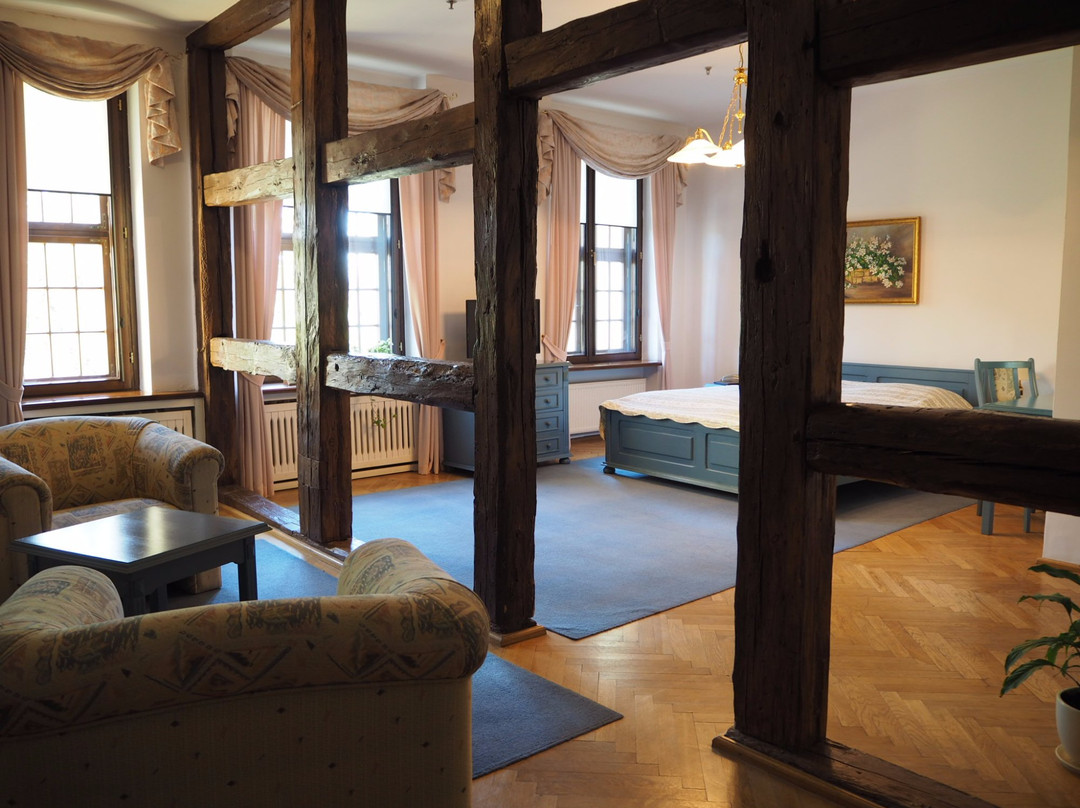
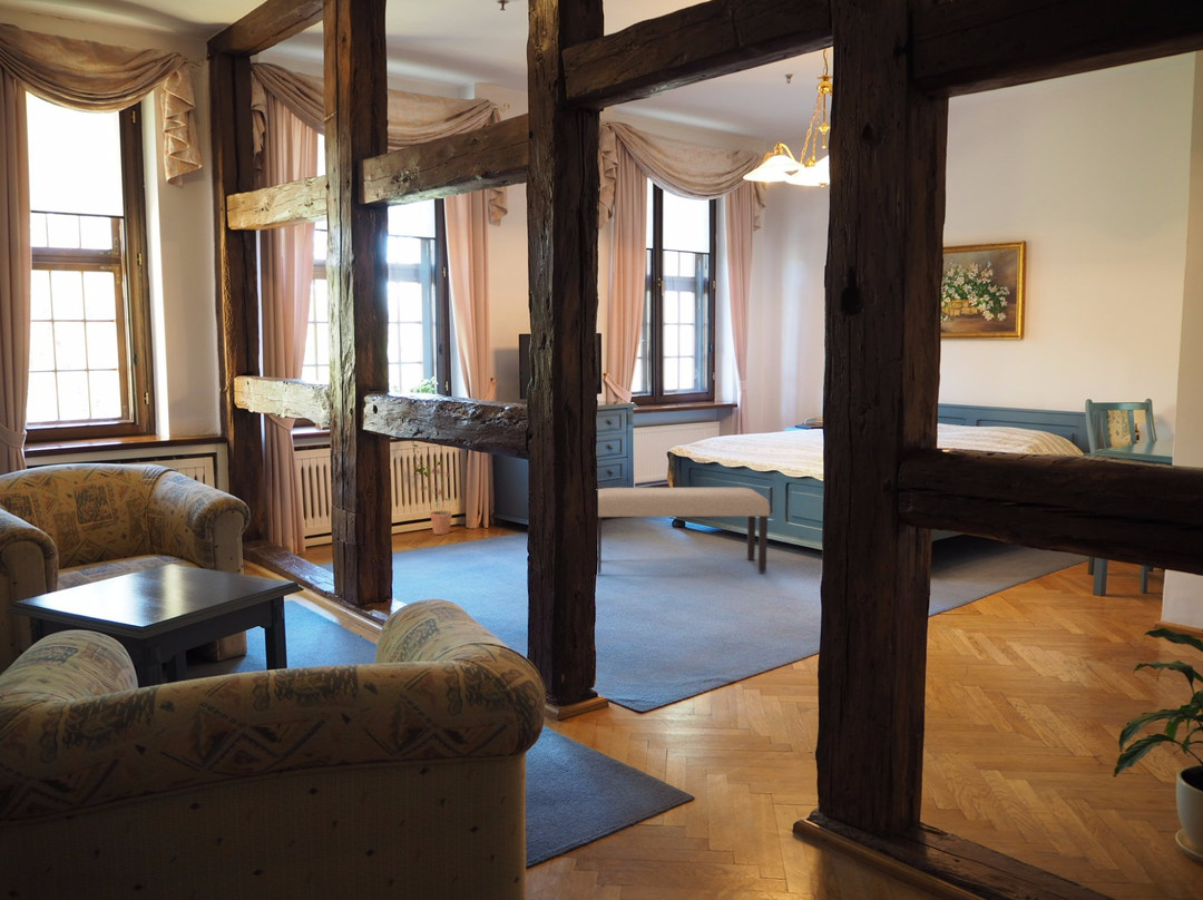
+ bench (676, 516)
+ potted plant (438, 499)
